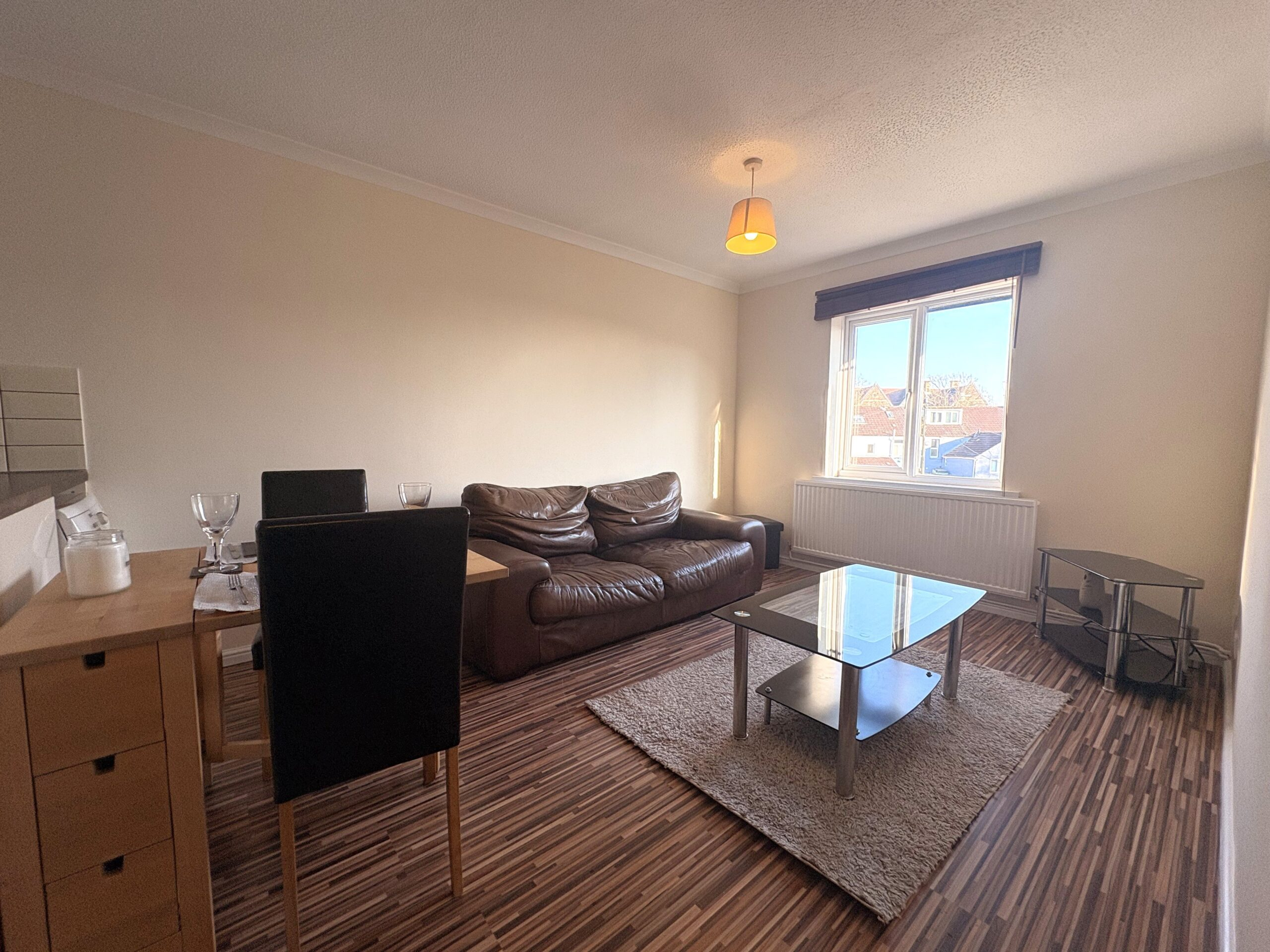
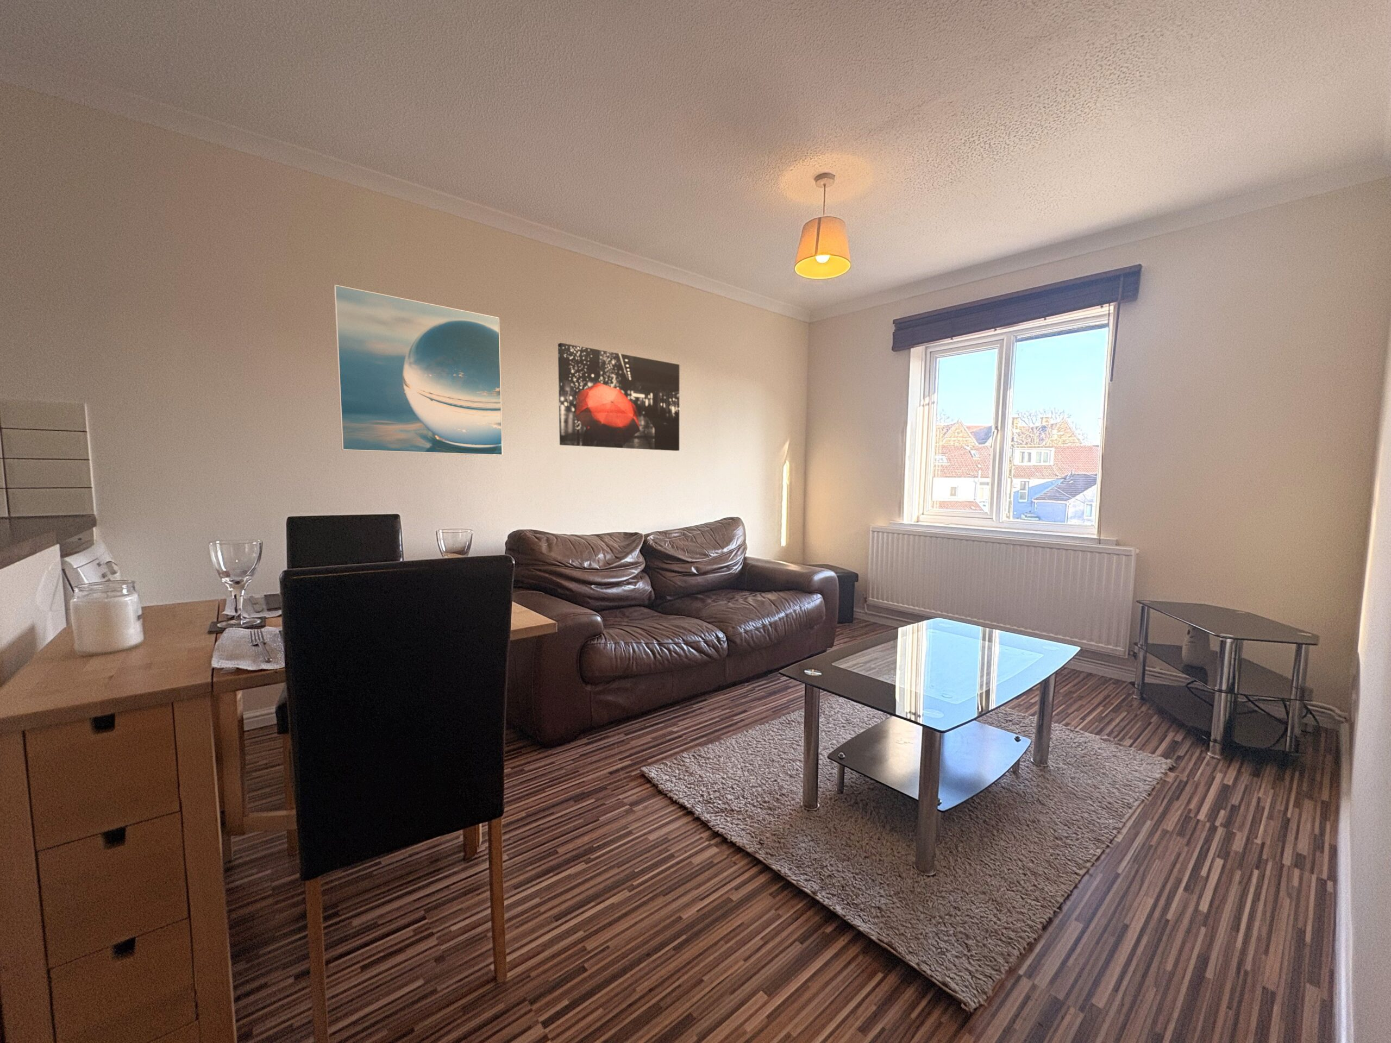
+ wall art (624, 401)
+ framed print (426, 379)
